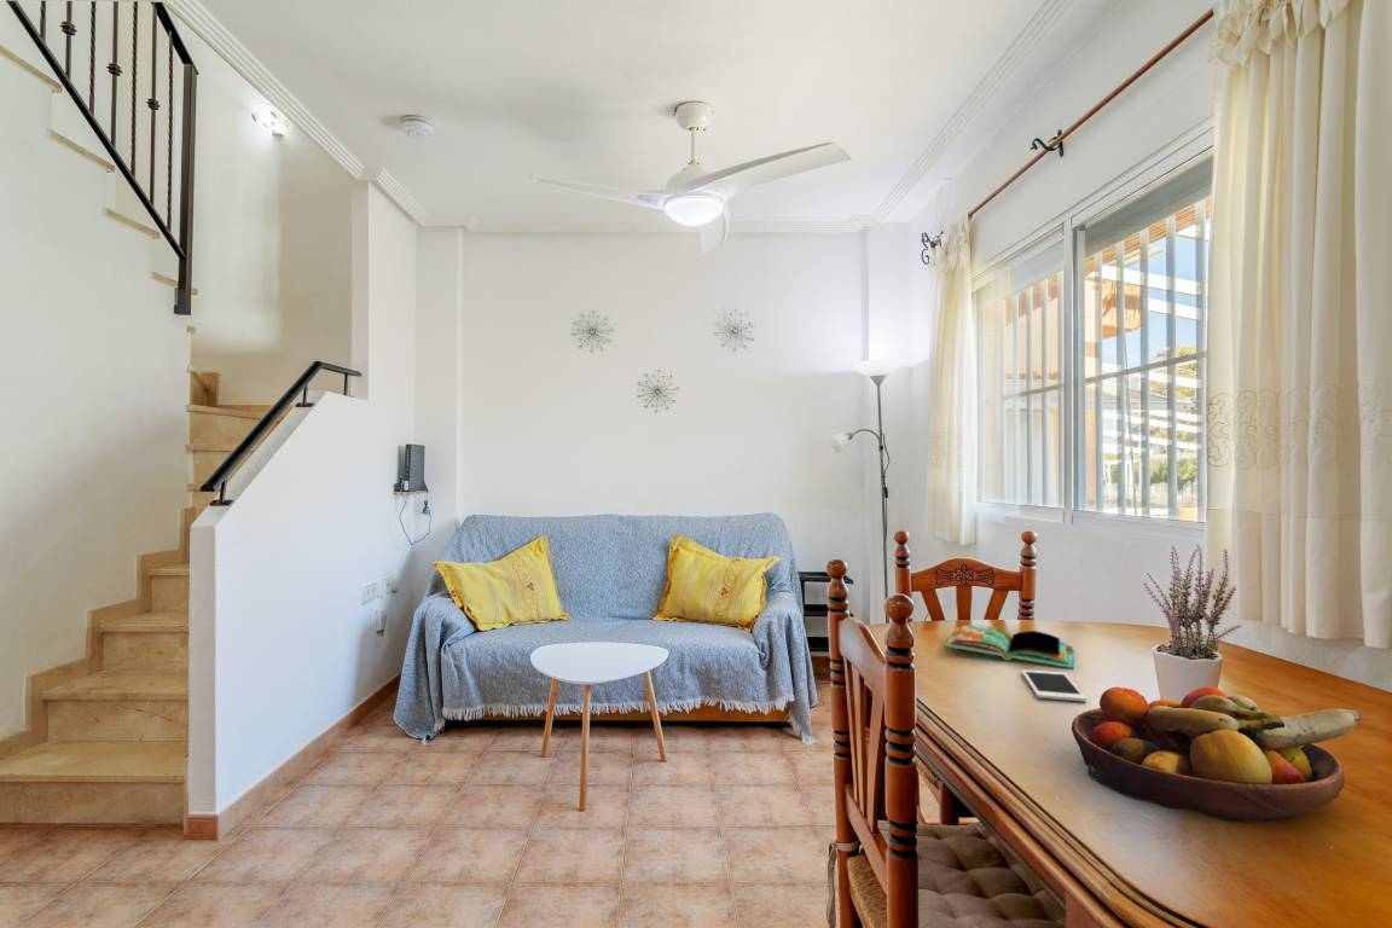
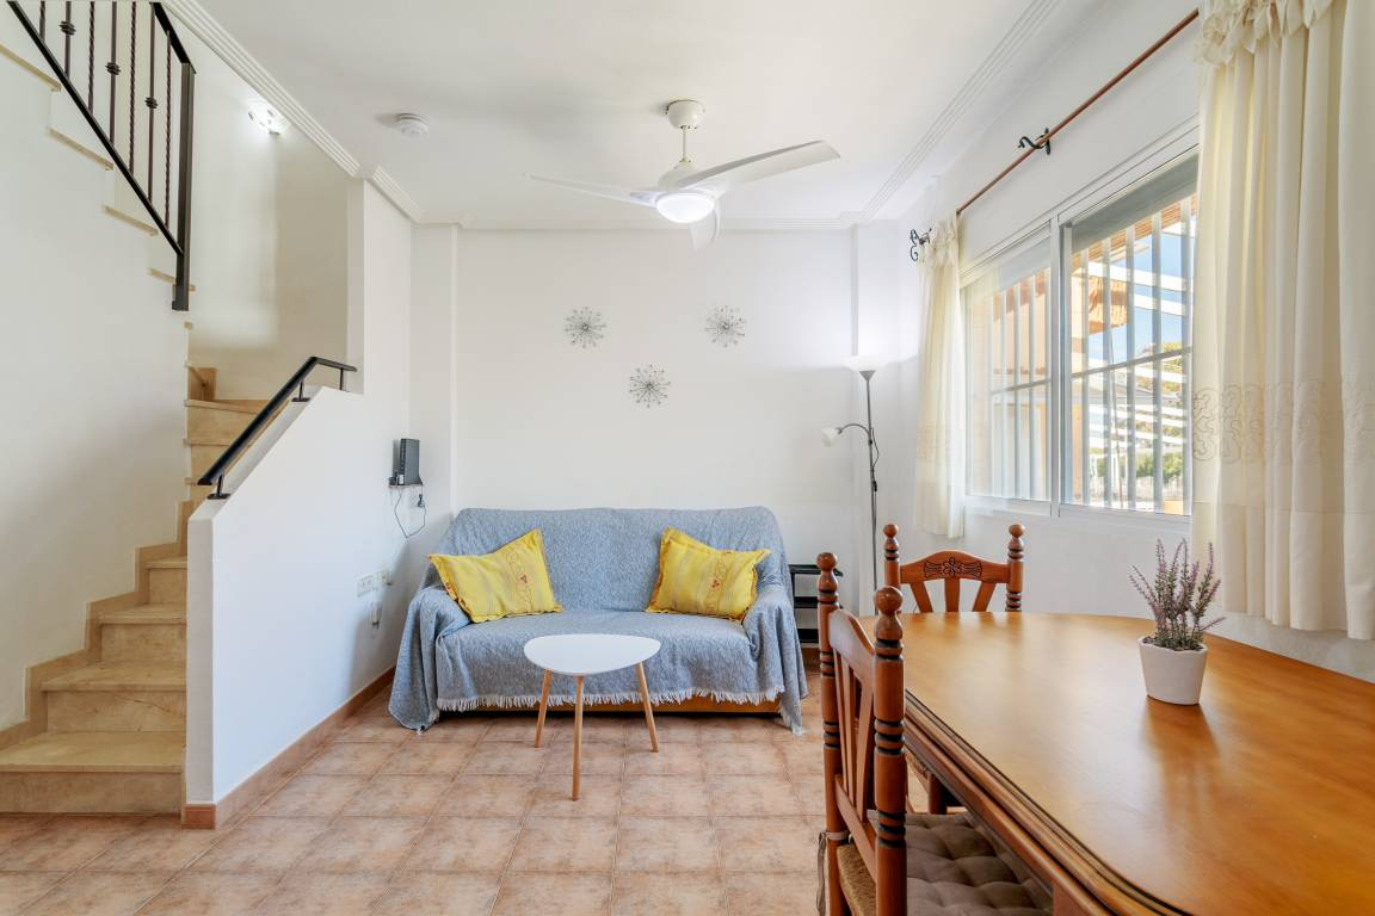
- book (1009, 643)
- fruit bowl (1197, 731)
- cell phone (1051, 684)
